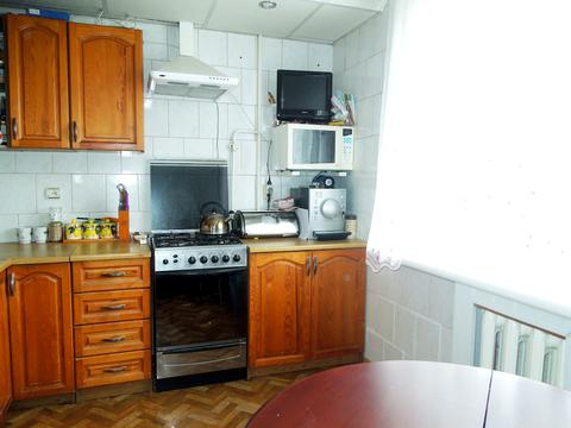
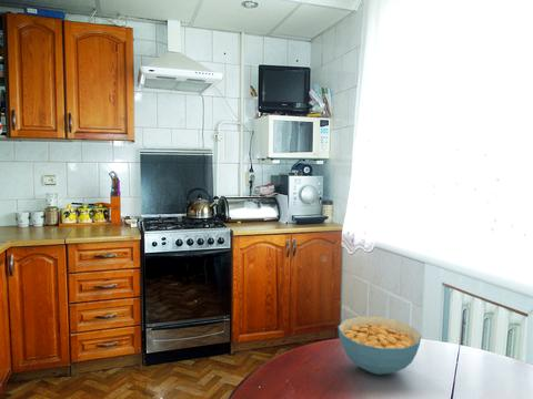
+ cereal bowl (378, 349)
